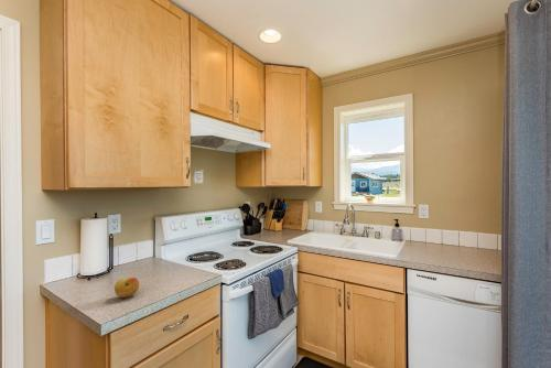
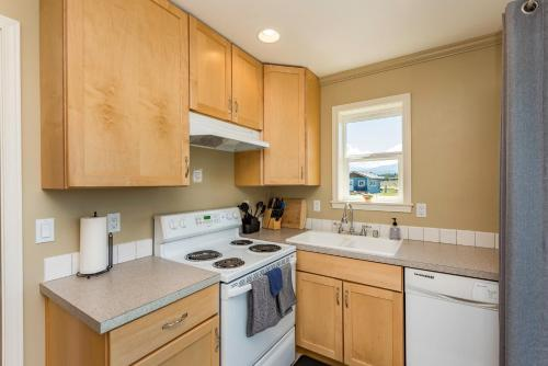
- fruit (127, 286)
